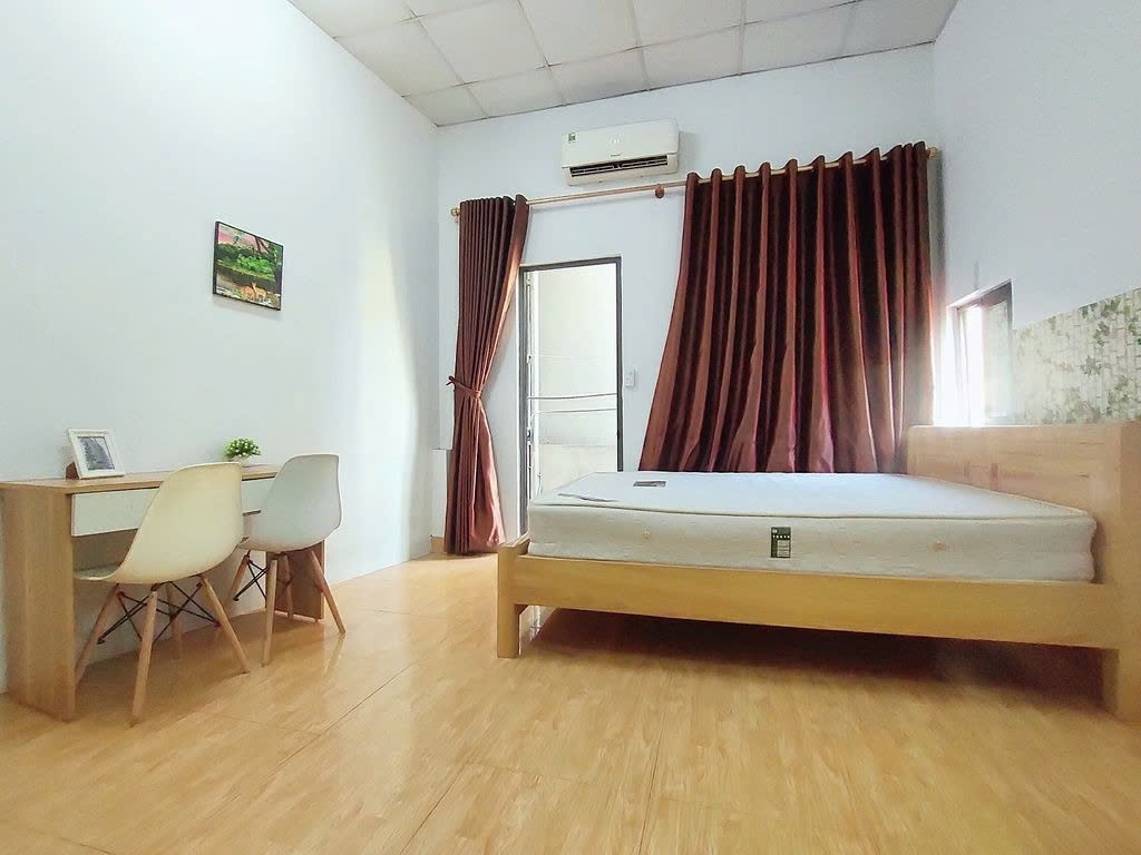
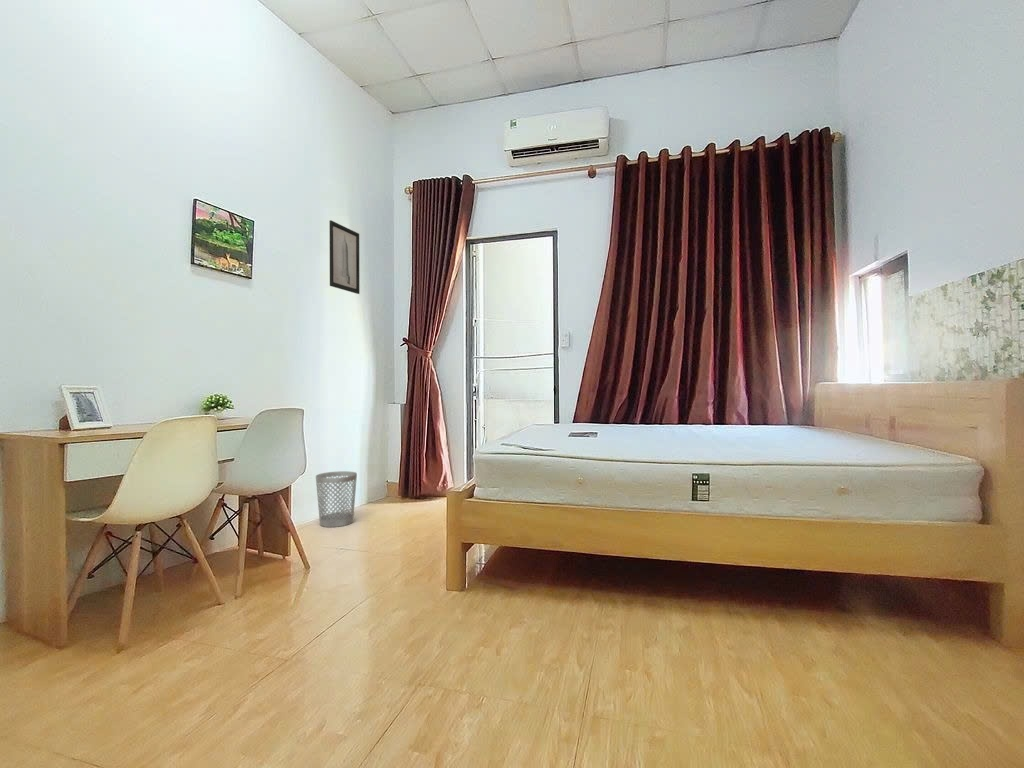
+ wastebasket (336, 498)
+ wall art (345, 258)
